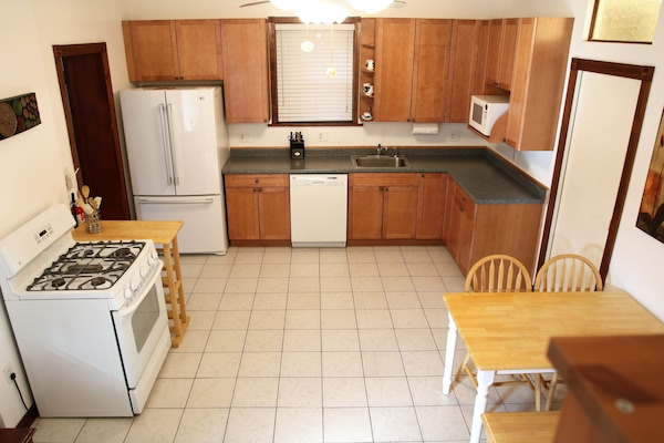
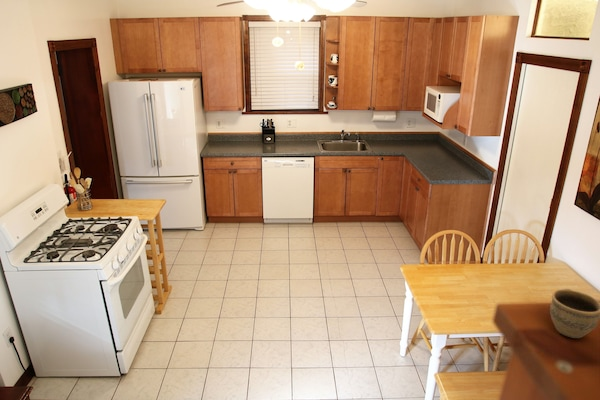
+ cup (573, 312)
